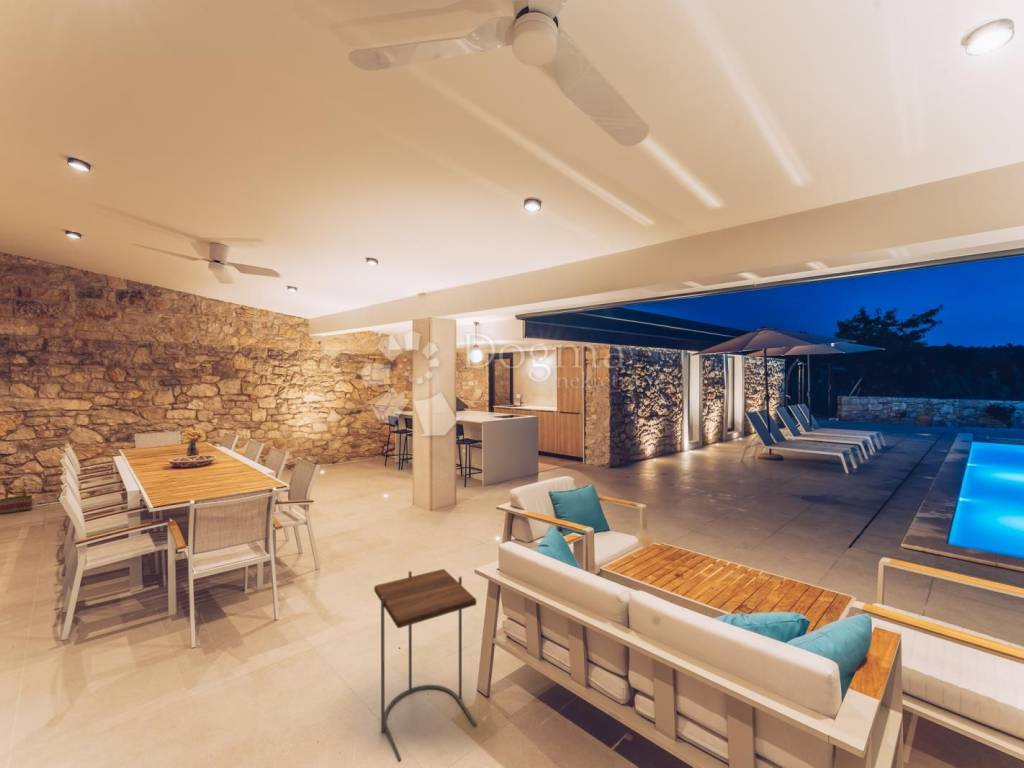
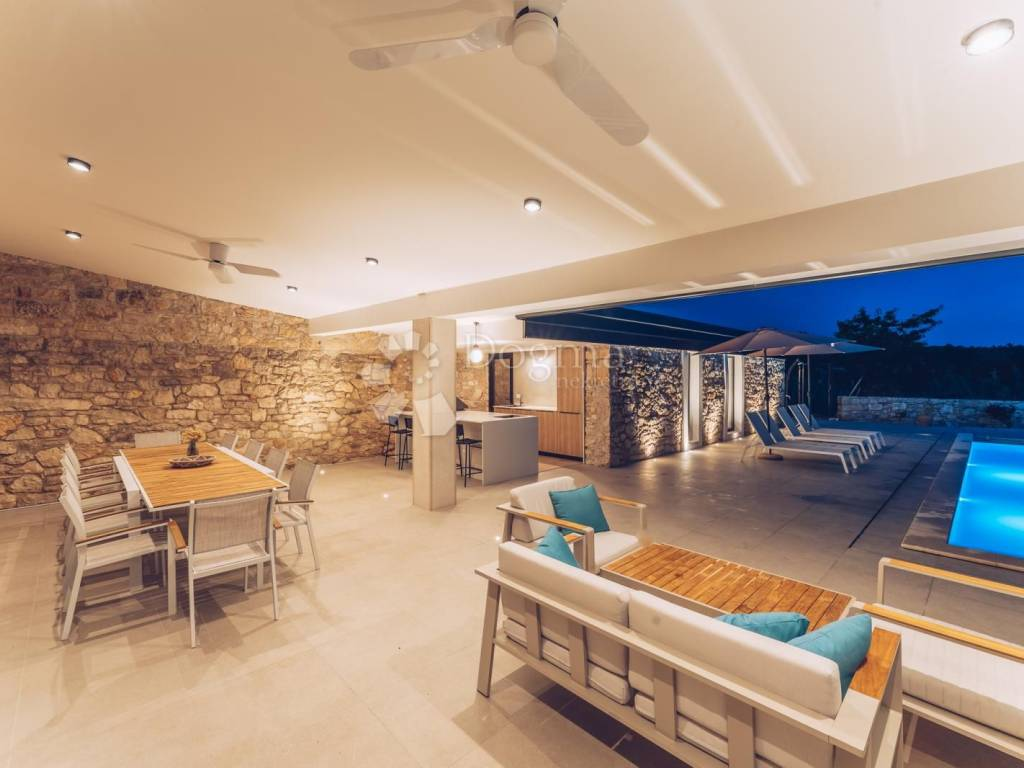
- basket (16, 498)
- side table (411, 650)
